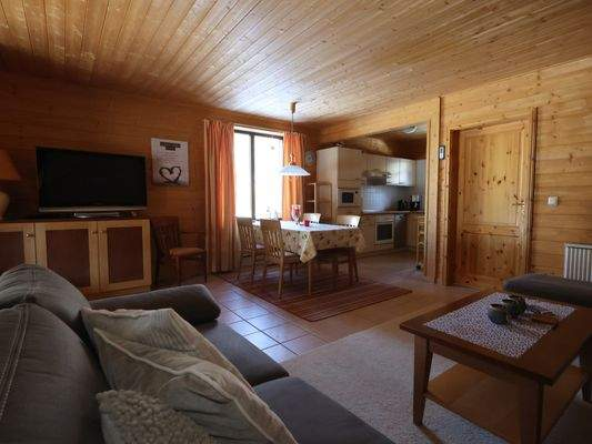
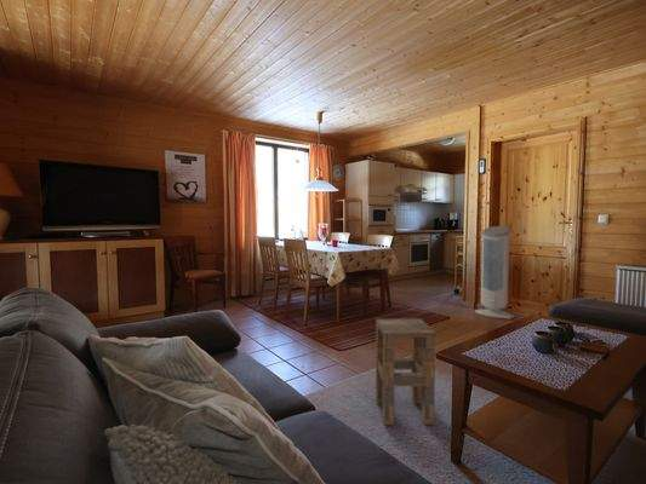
+ side table (402, 368)
+ air purifier (494, 270)
